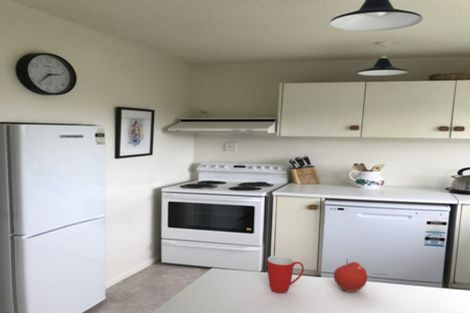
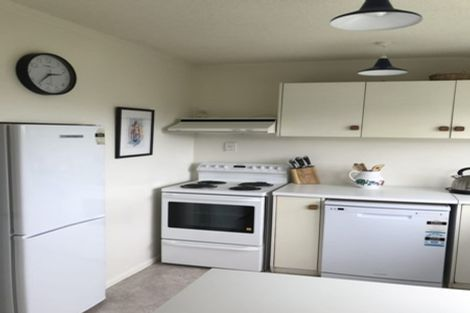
- fruit (350, 275)
- mug (285, 274)
